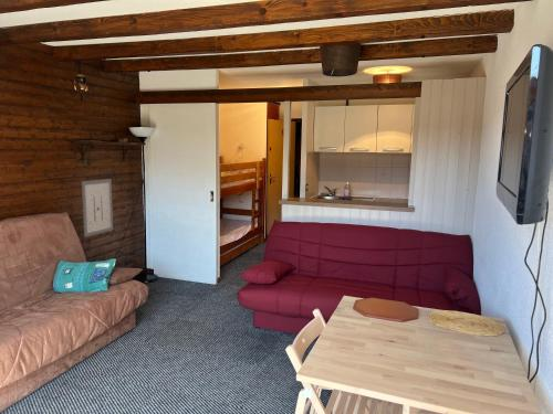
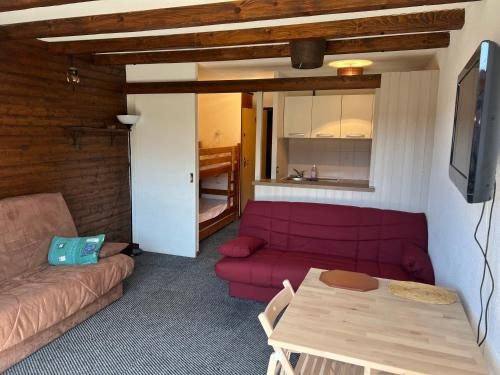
- wall art (97, 206)
